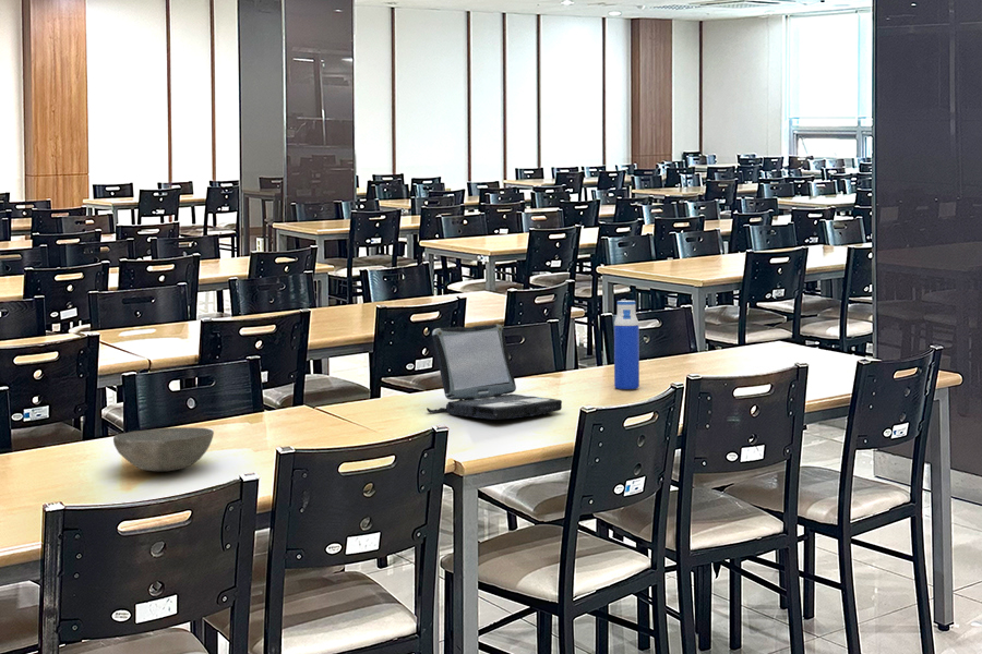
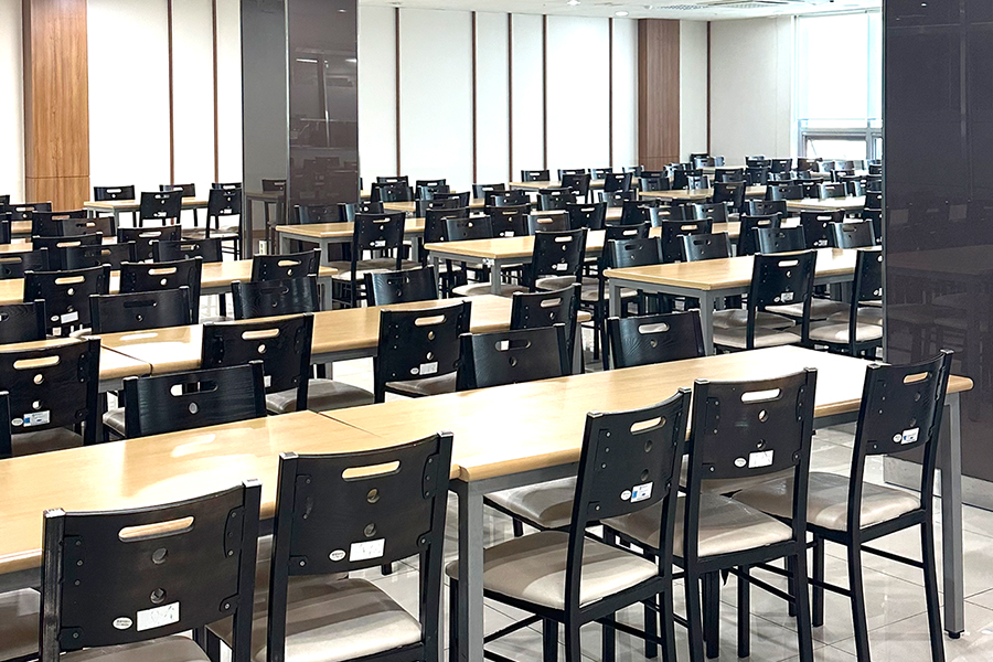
- laptop (493, 370)
- water bottle (626, 344)
- bowl (164, 450)
